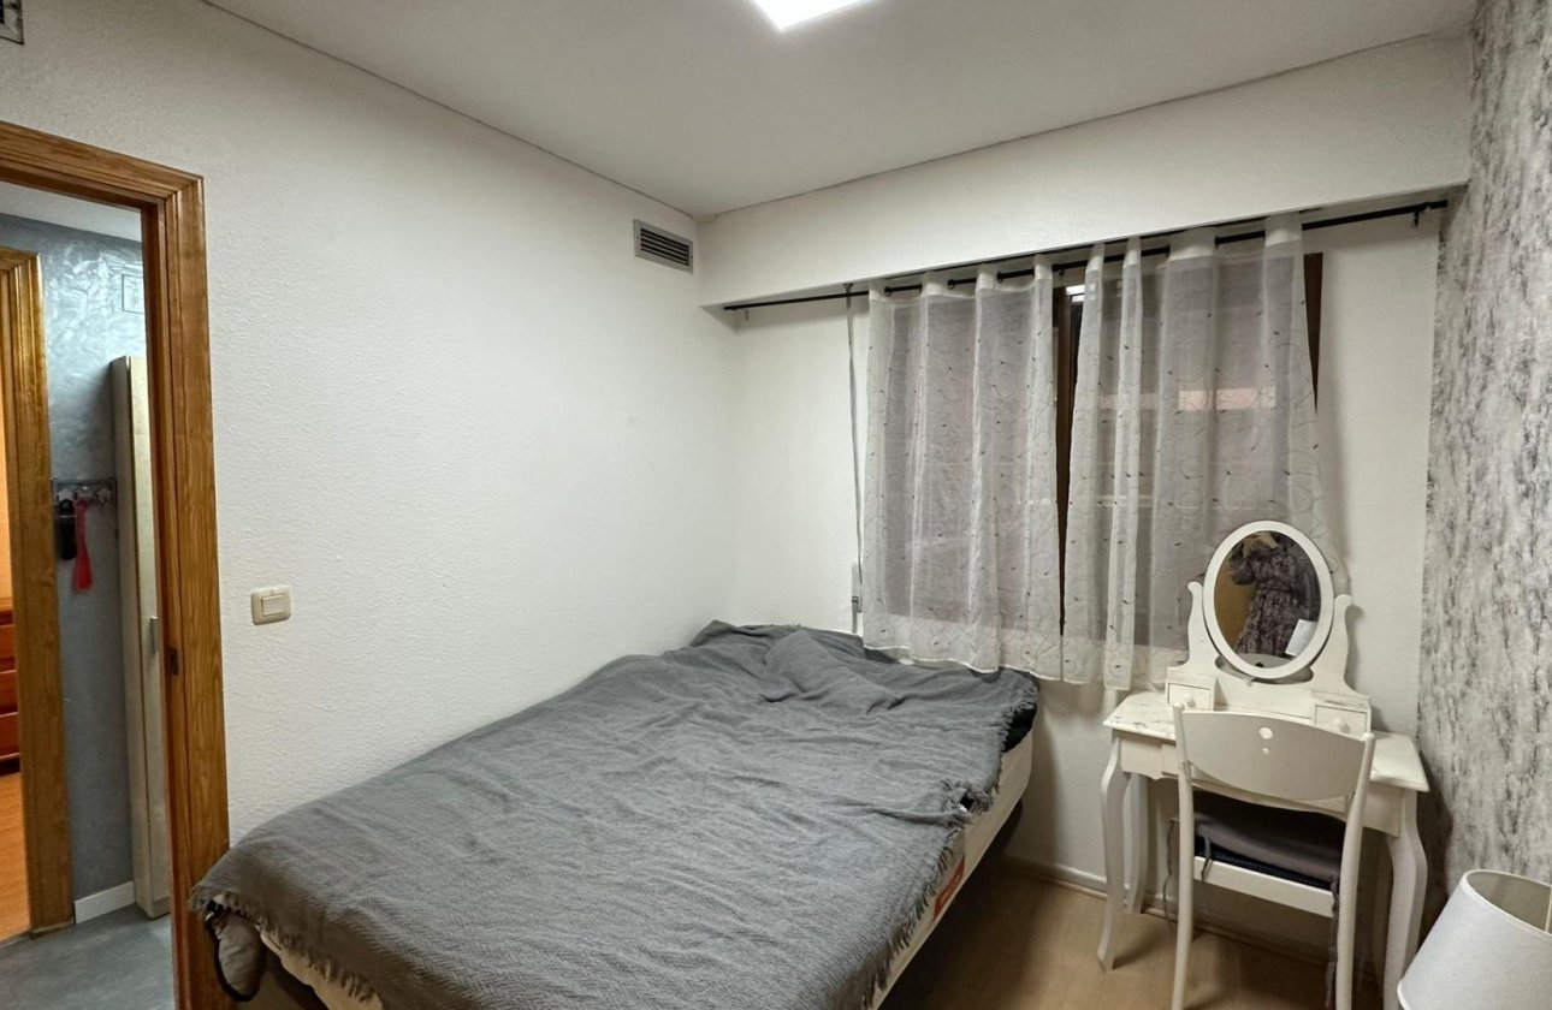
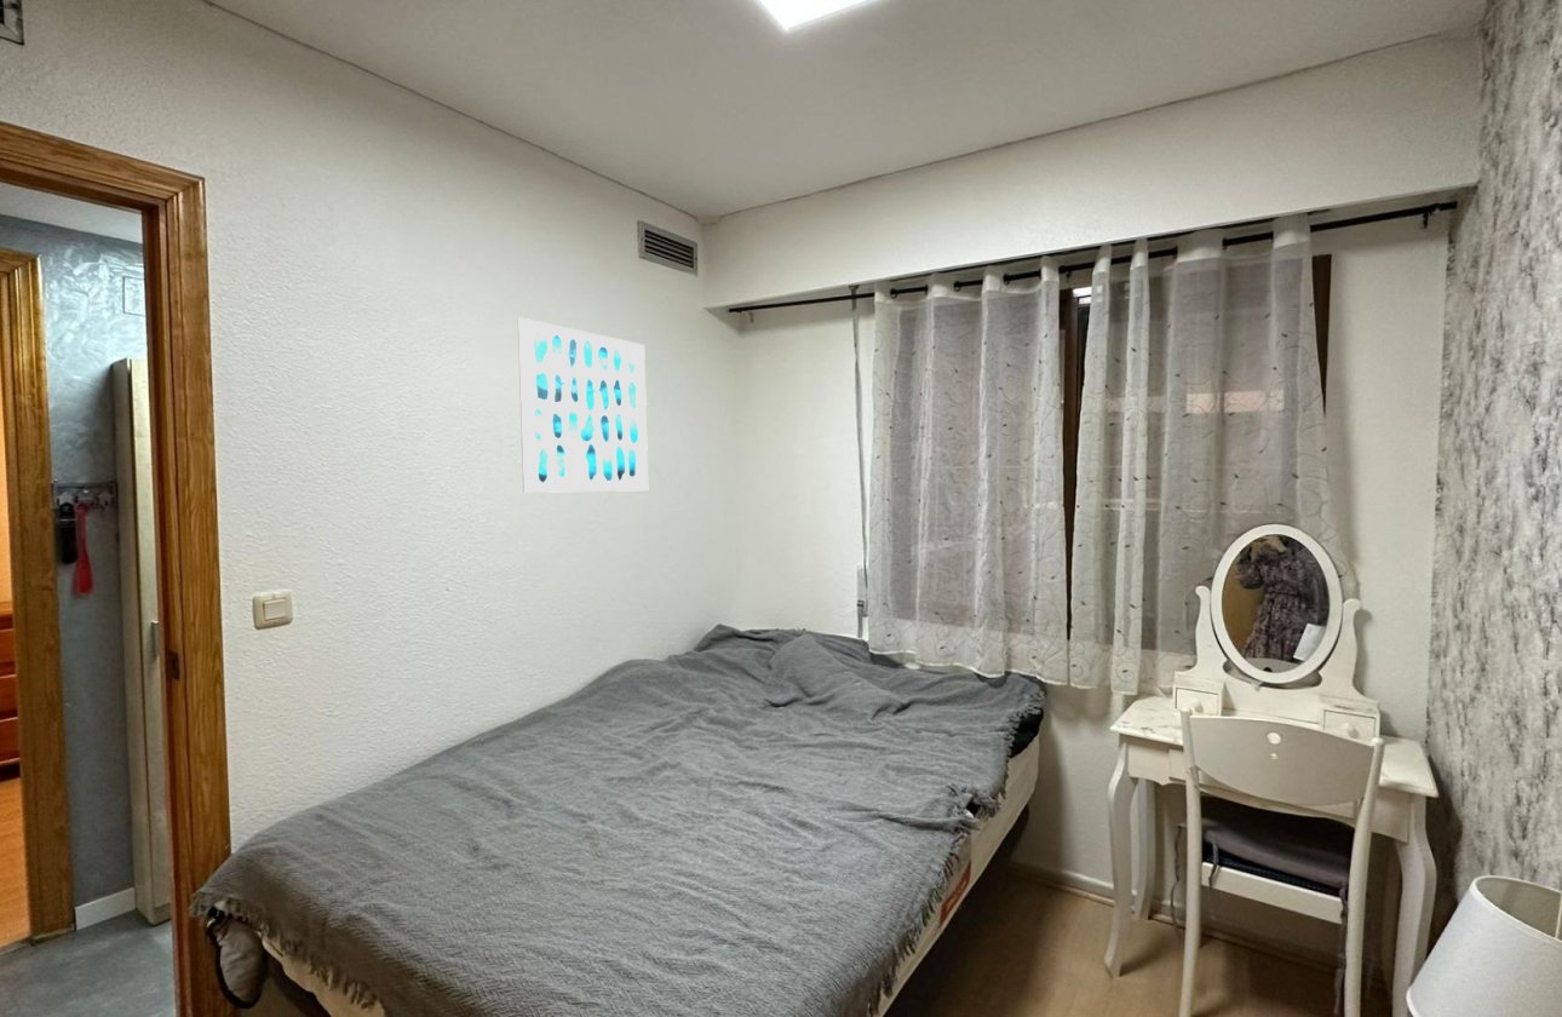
+ wall art (588, 412)
